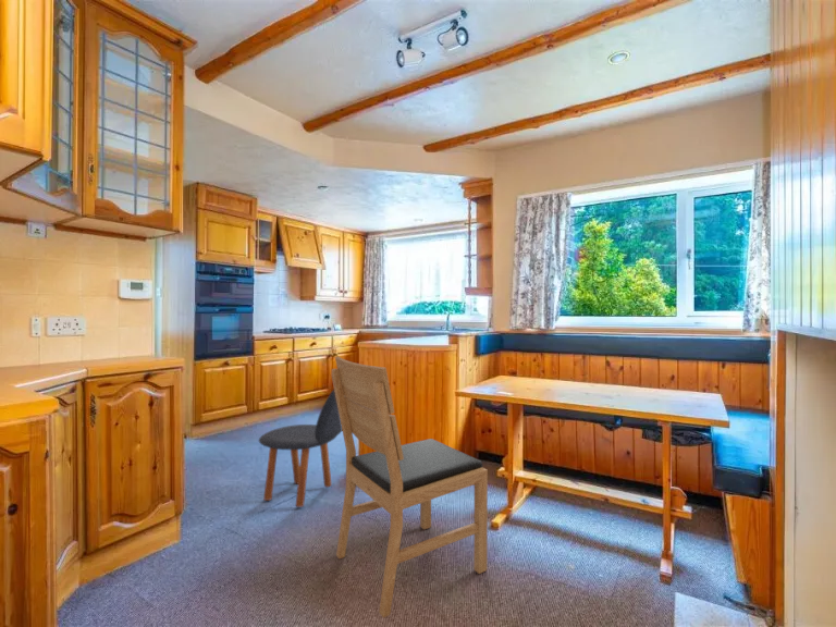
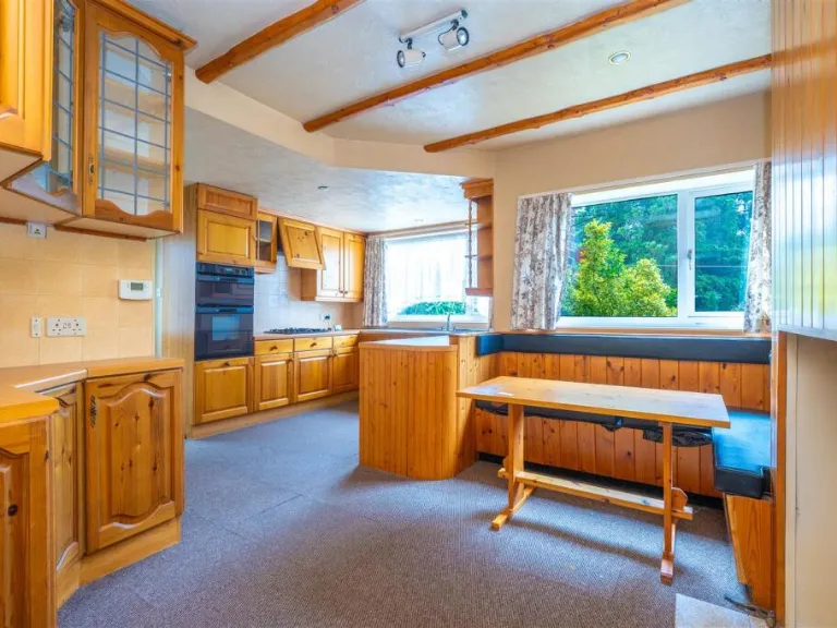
- chair (407, 460)
- chair (310, 433)
